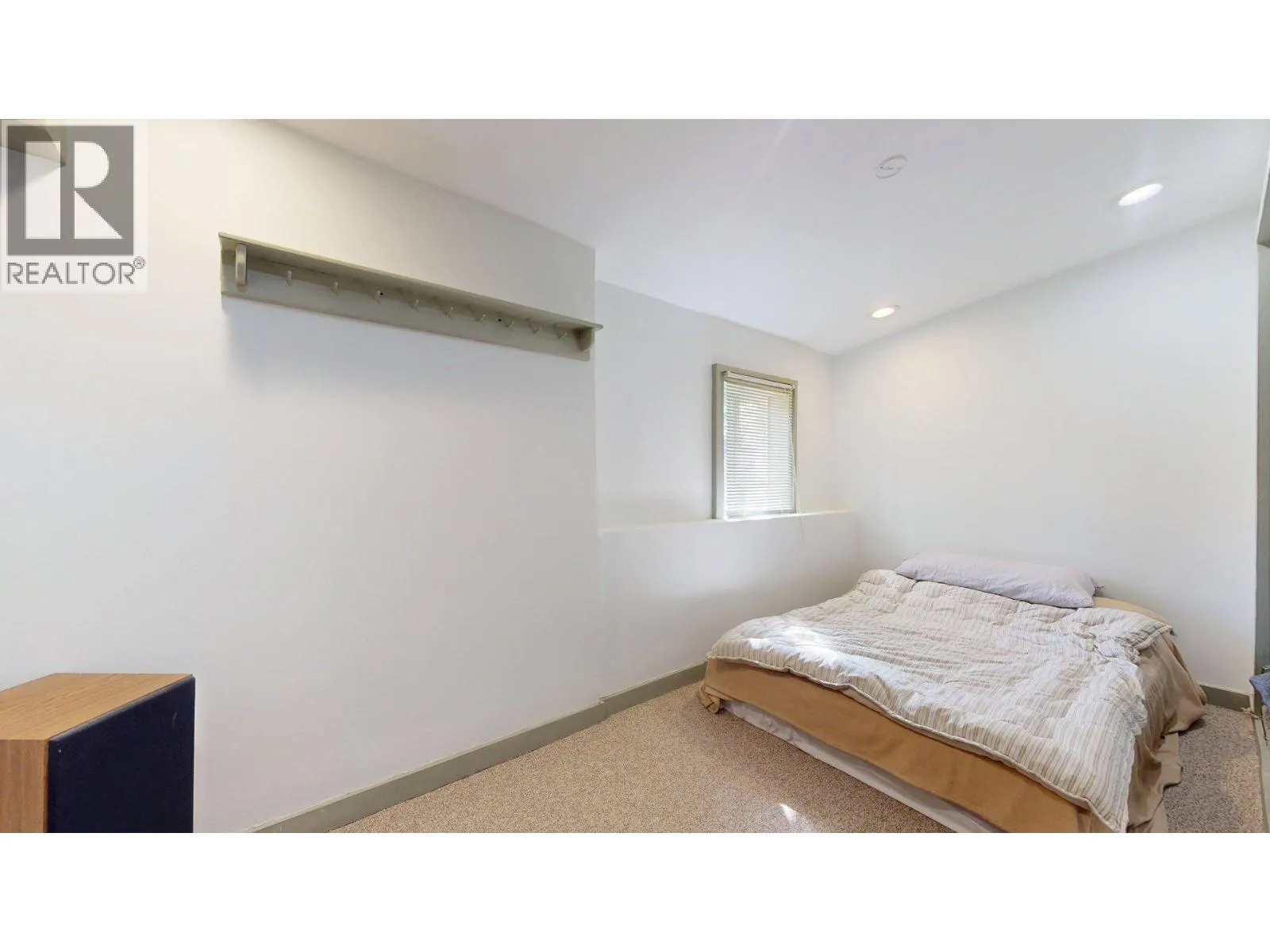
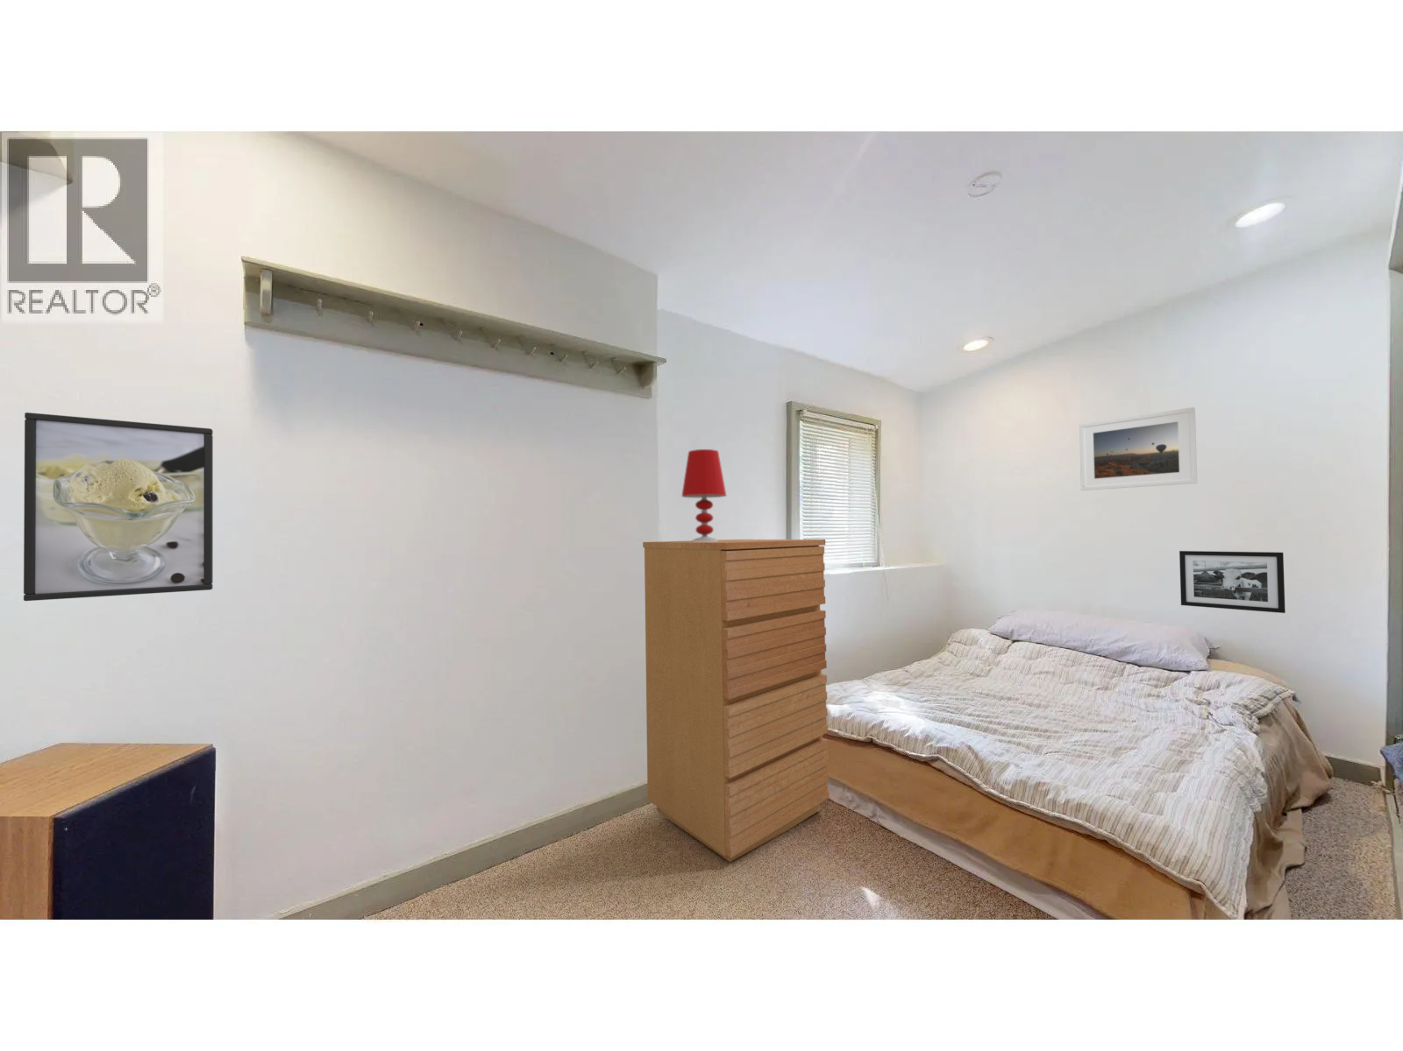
+ table lamp (704, 496)
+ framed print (1133, 452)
+ picture frame (1230, 580)
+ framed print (126, 508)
+ dresser (736, 675)
